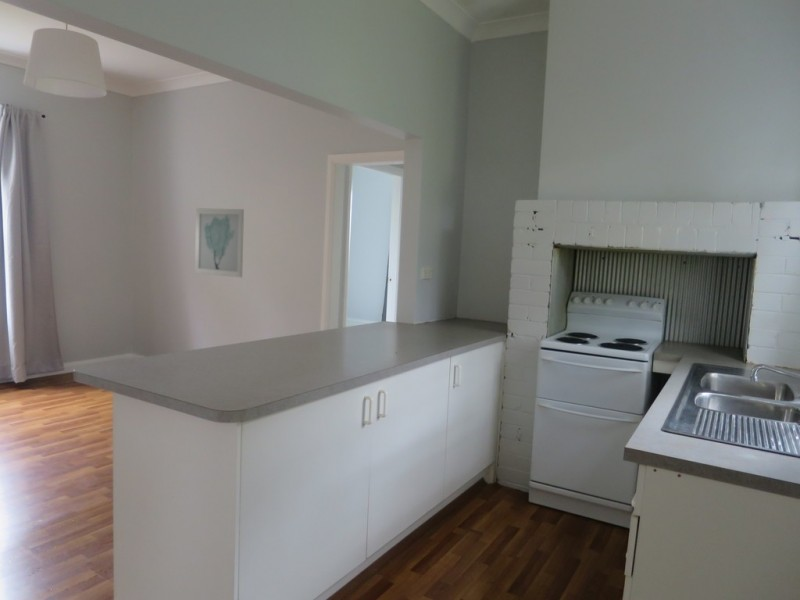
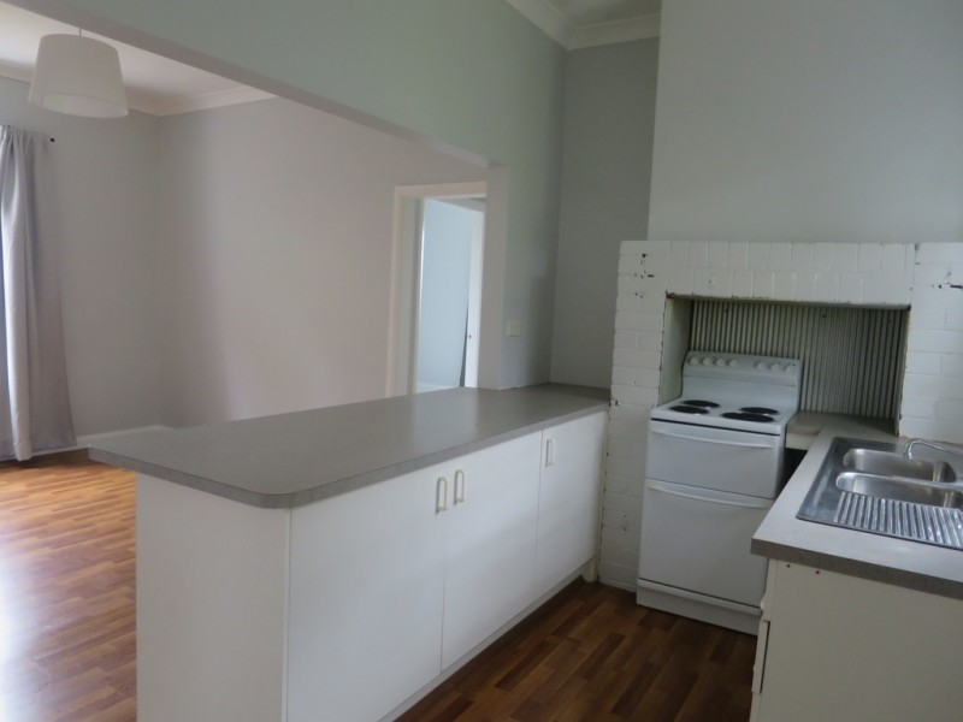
- wall art (218, 242)
